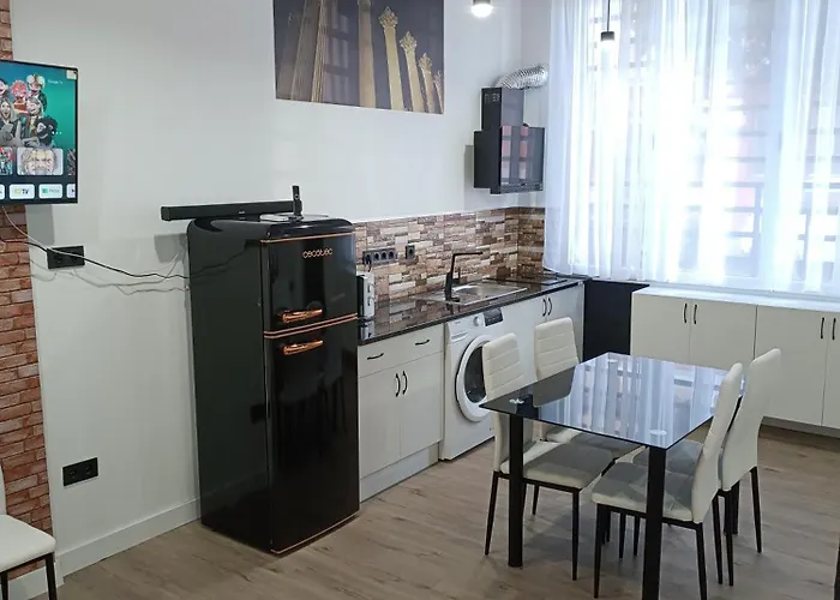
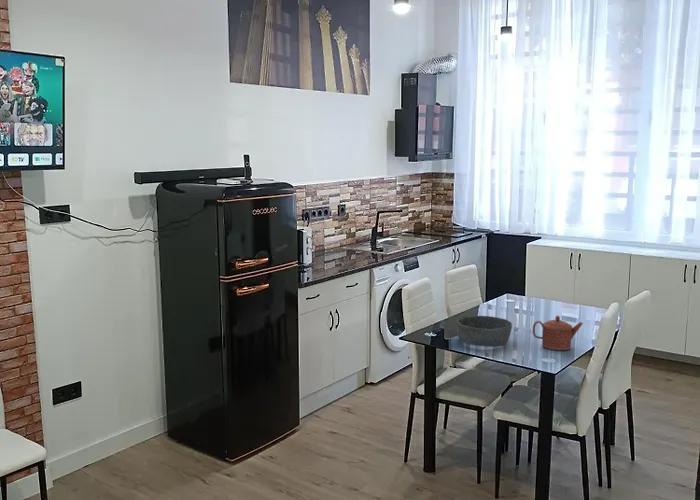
+ teapot (557, 331)
+ bowl (483, 331)
